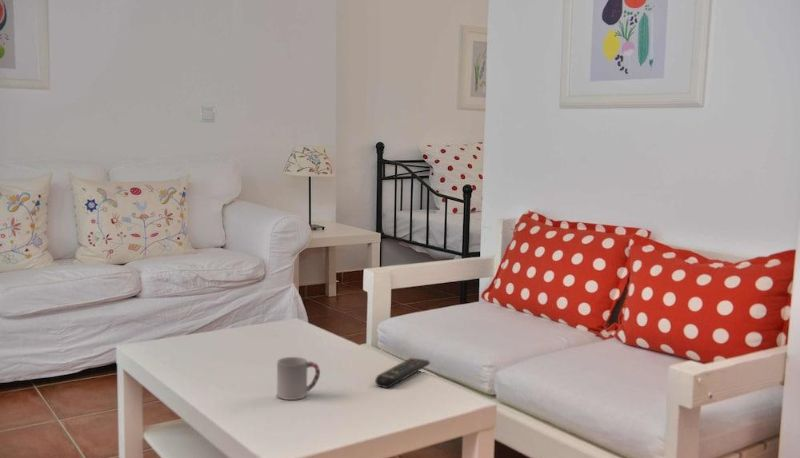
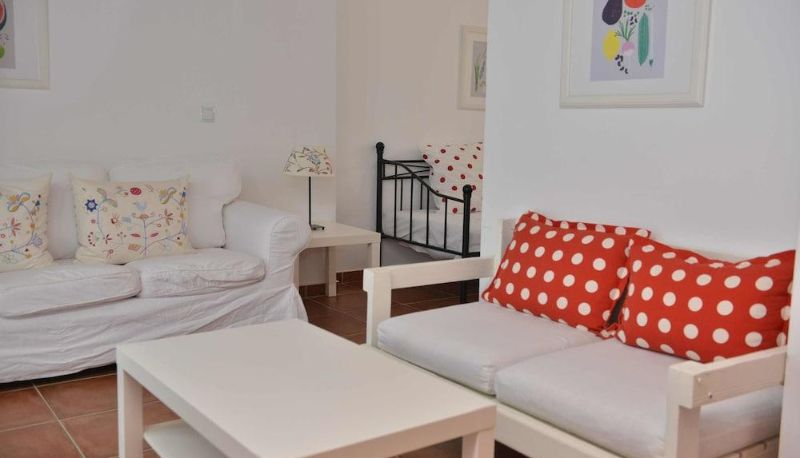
- remote control (403, 371)
- cup (298, 377)
